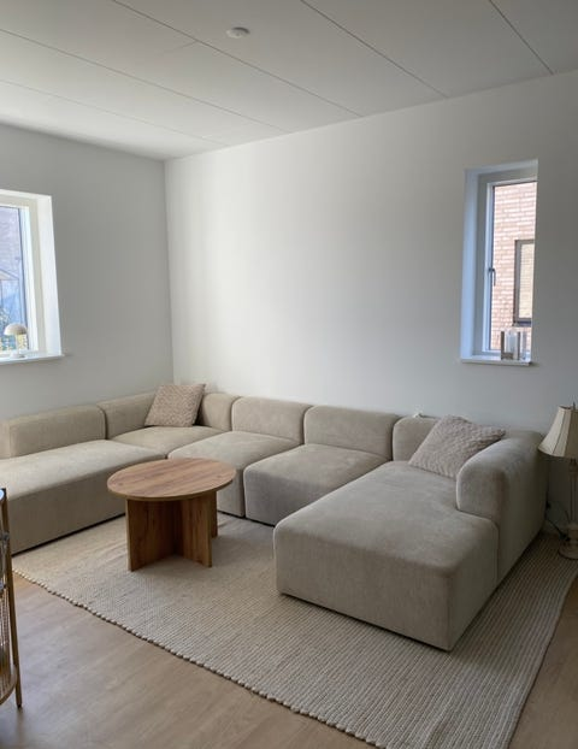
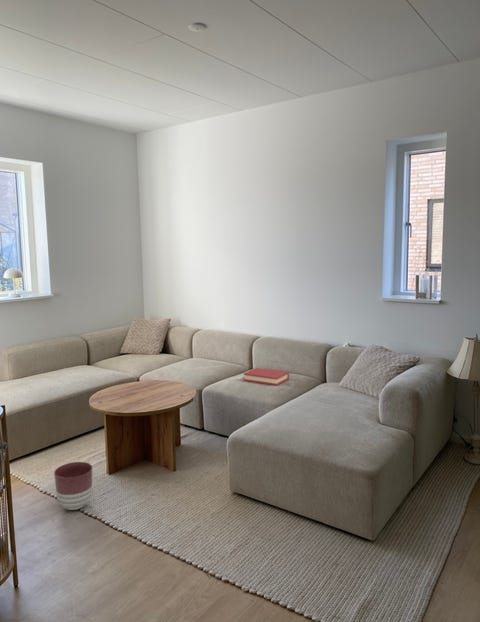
+ planter (74, 488)
+ hardback book (266, 376)
